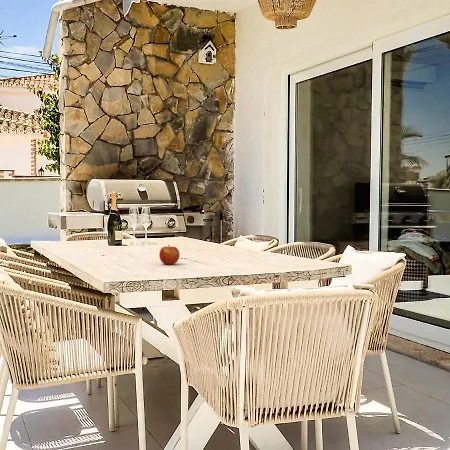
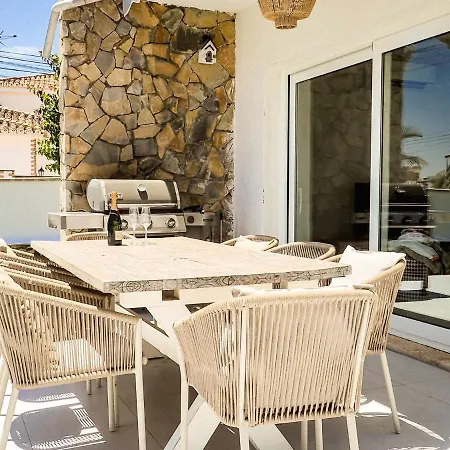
- apple (169, 254)
